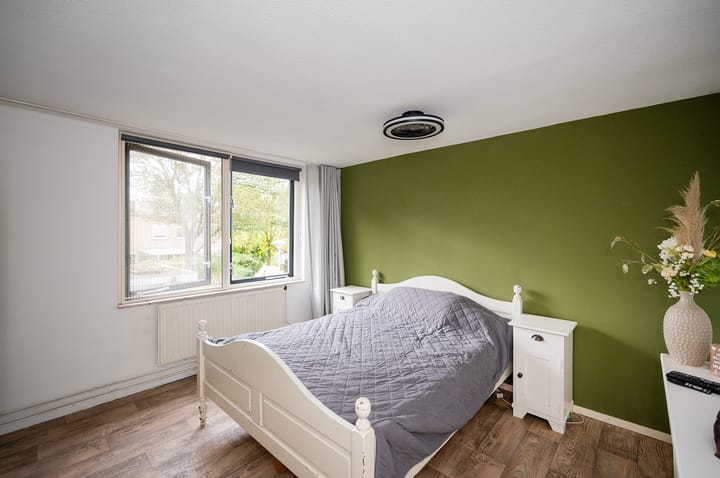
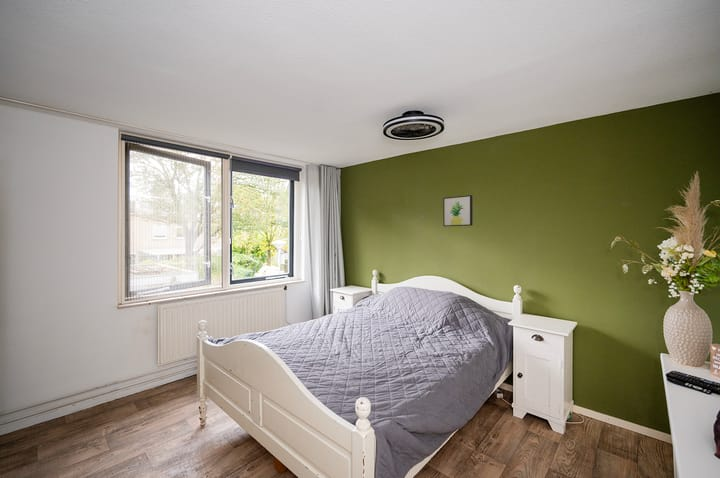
+ wall art (457, 211)
